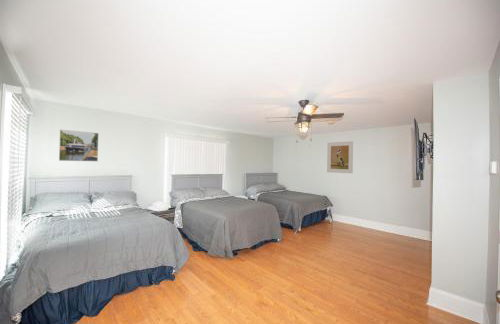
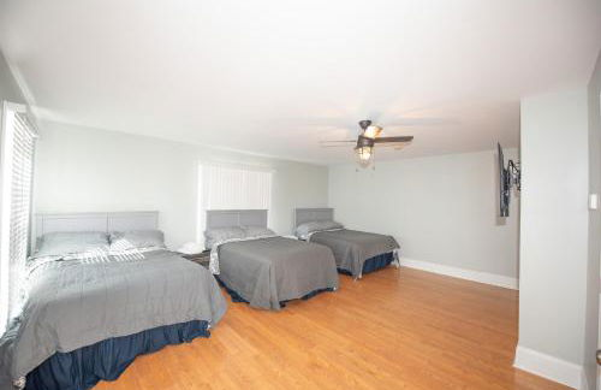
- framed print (339, 157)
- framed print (79, 146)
